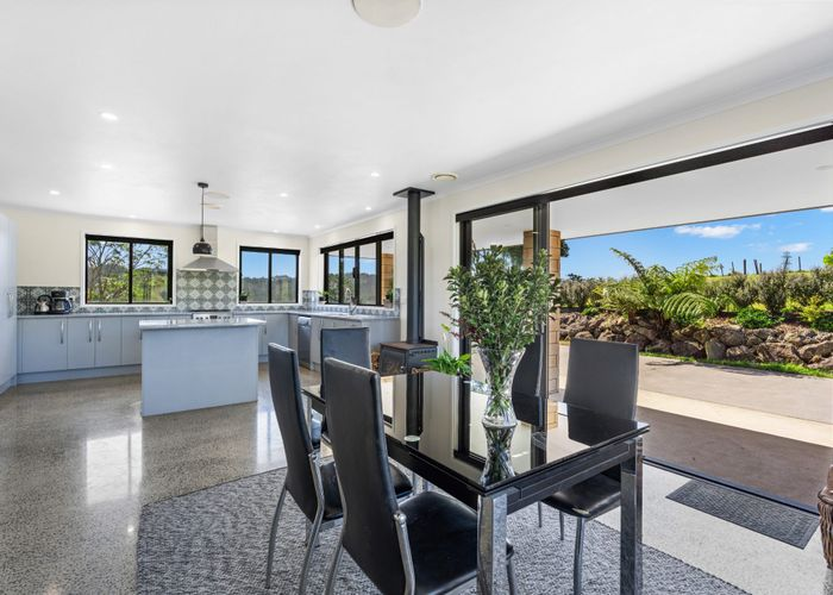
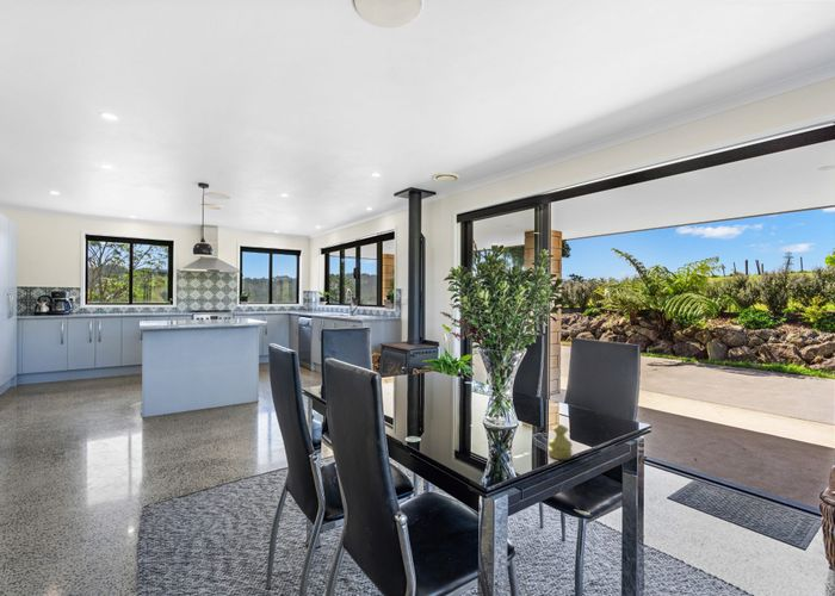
+ salt shaker (559, 440)
